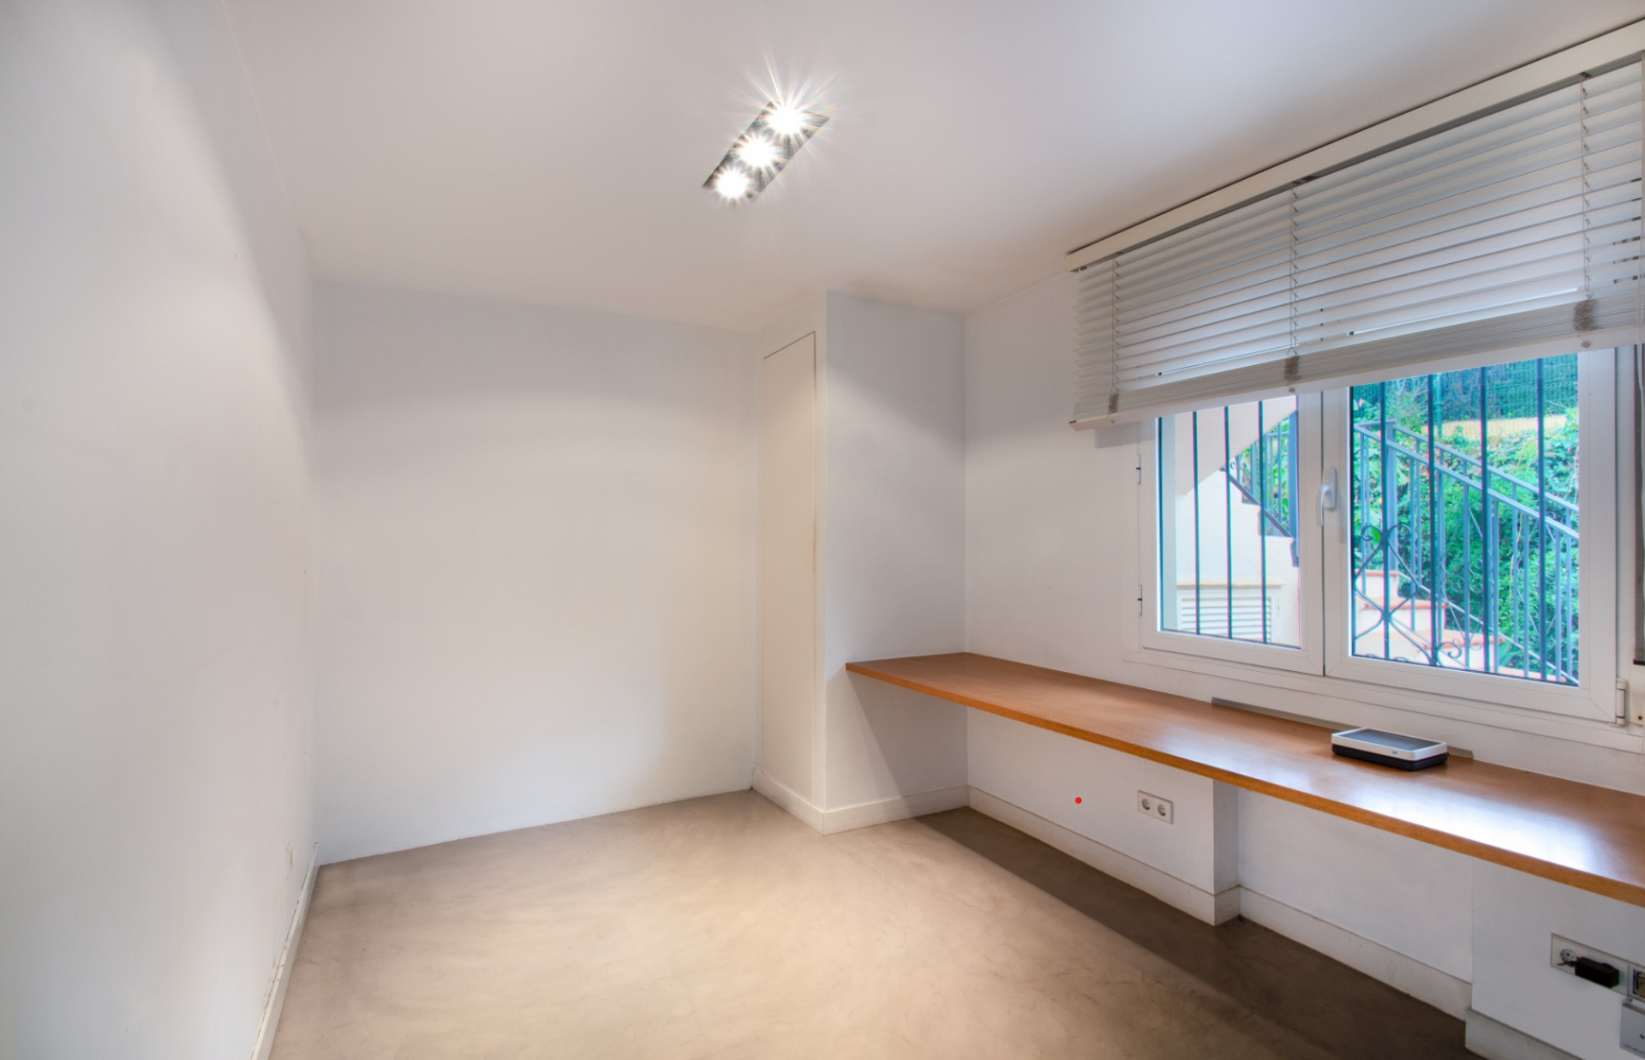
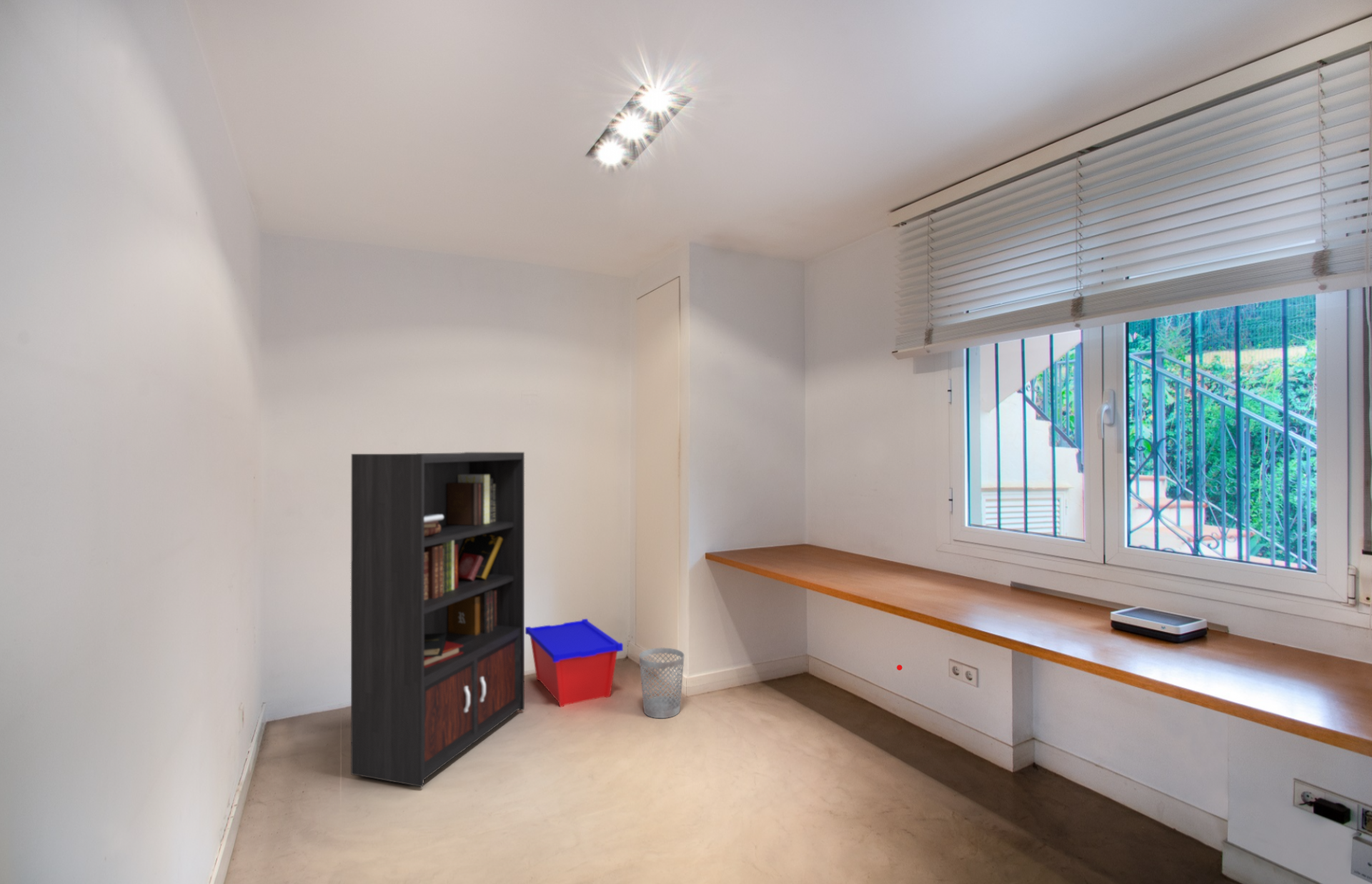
+ storage bin (572, 661)
+ wastebasket (662, 682)
+ bookcase (442, 590)
